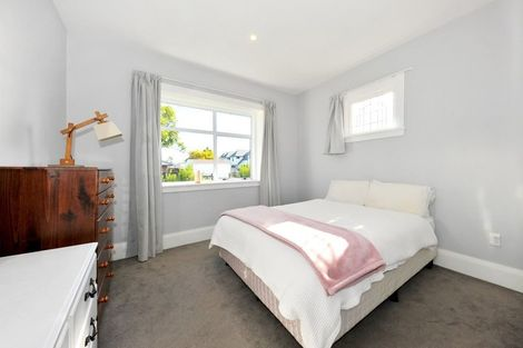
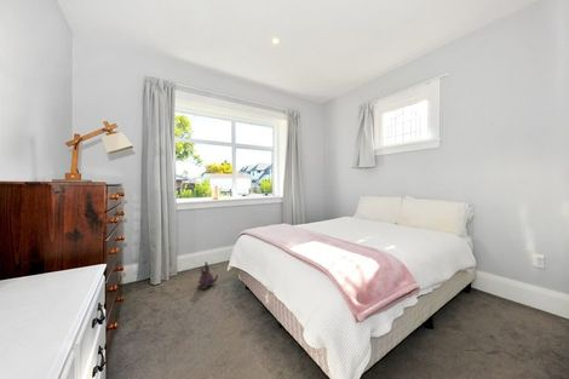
+ plush toy (208, 274)
